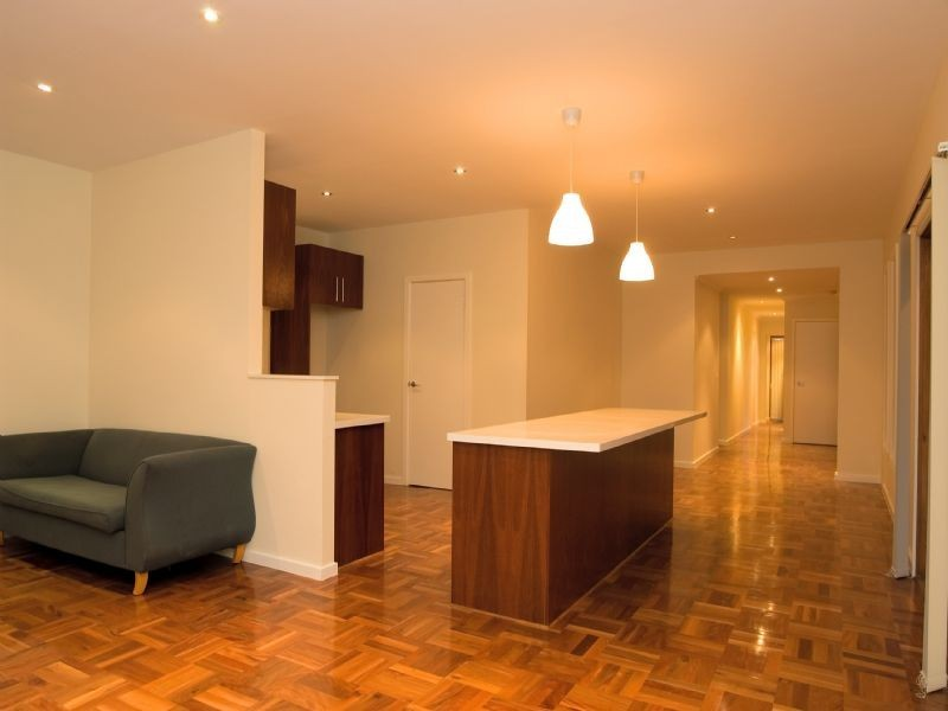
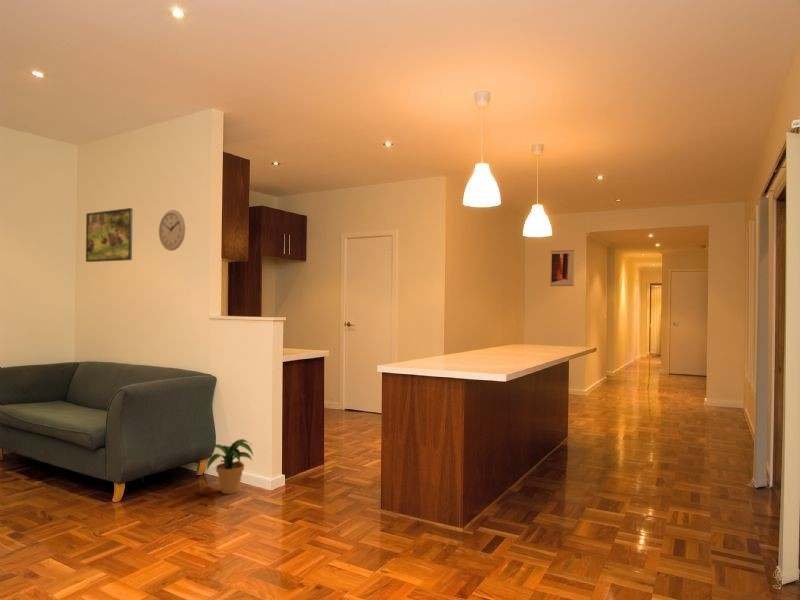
+ wall clock (171, 230)
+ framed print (108, 236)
+ wall art (562, 268)
+ potted plant (230, 466)
